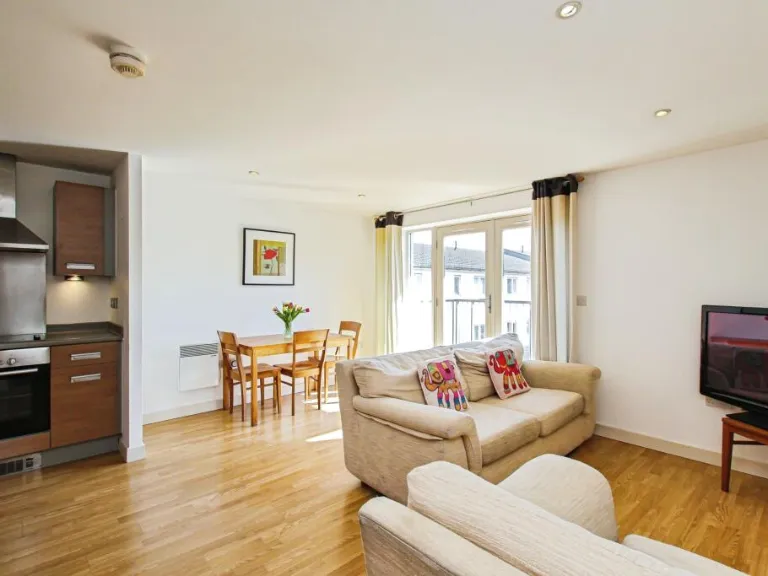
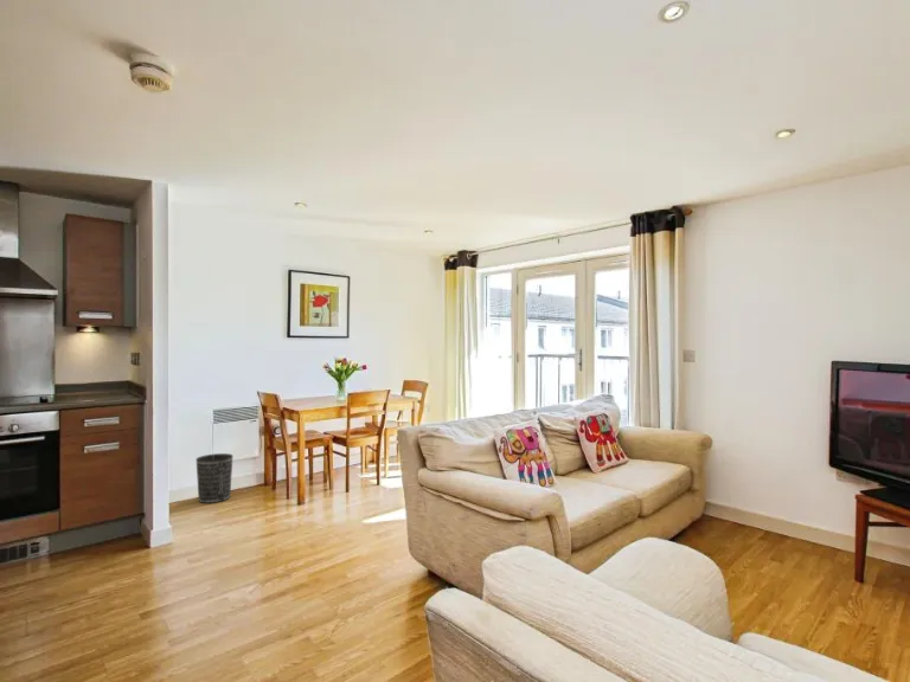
+ wastebasket (214, 477)
